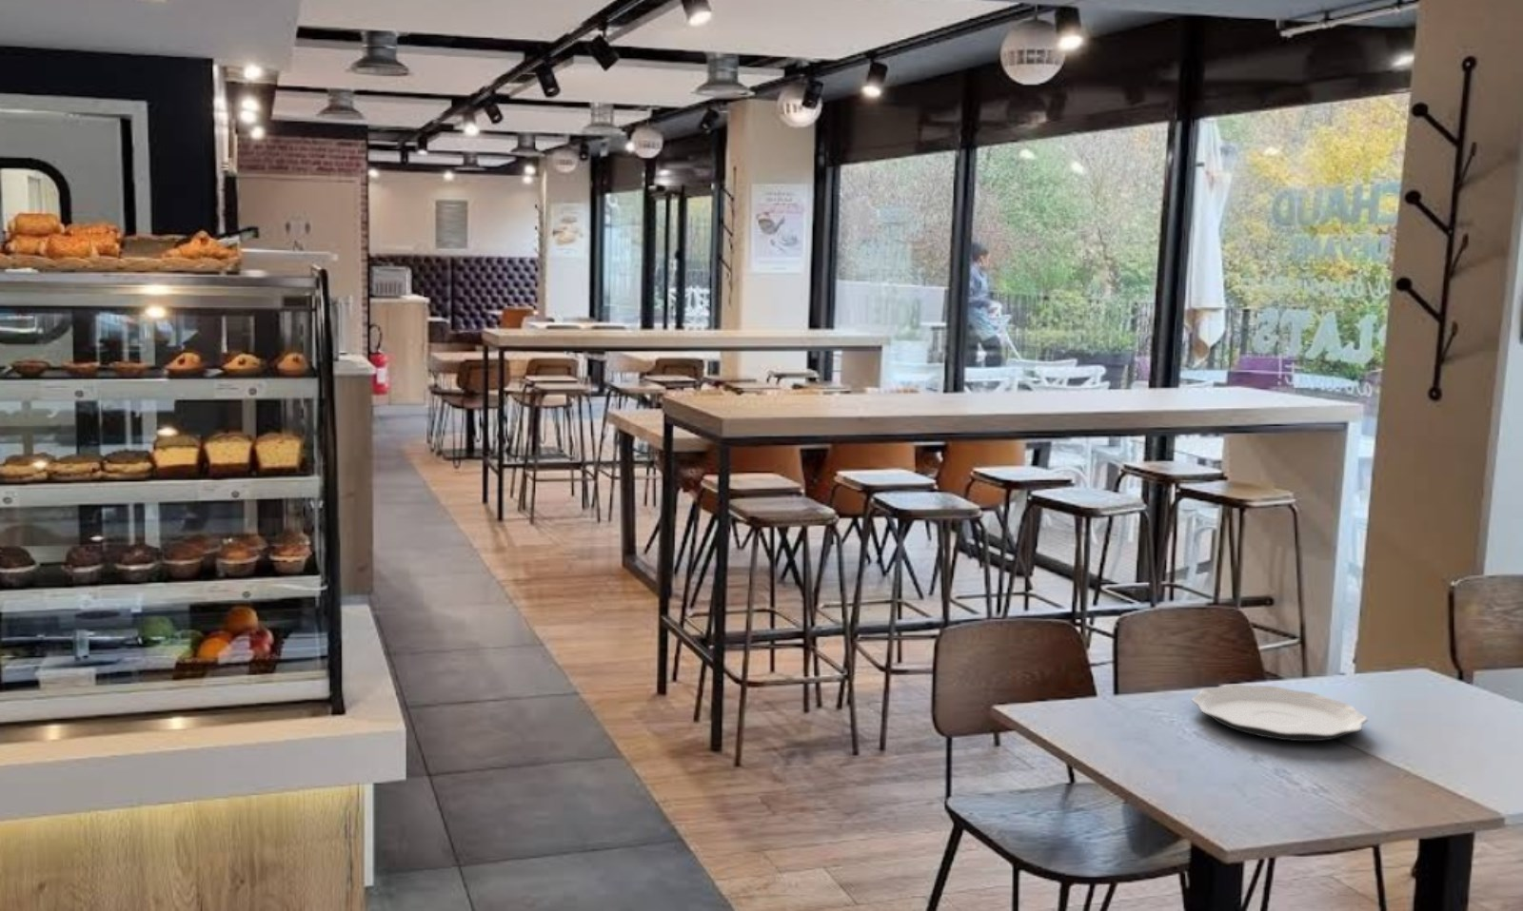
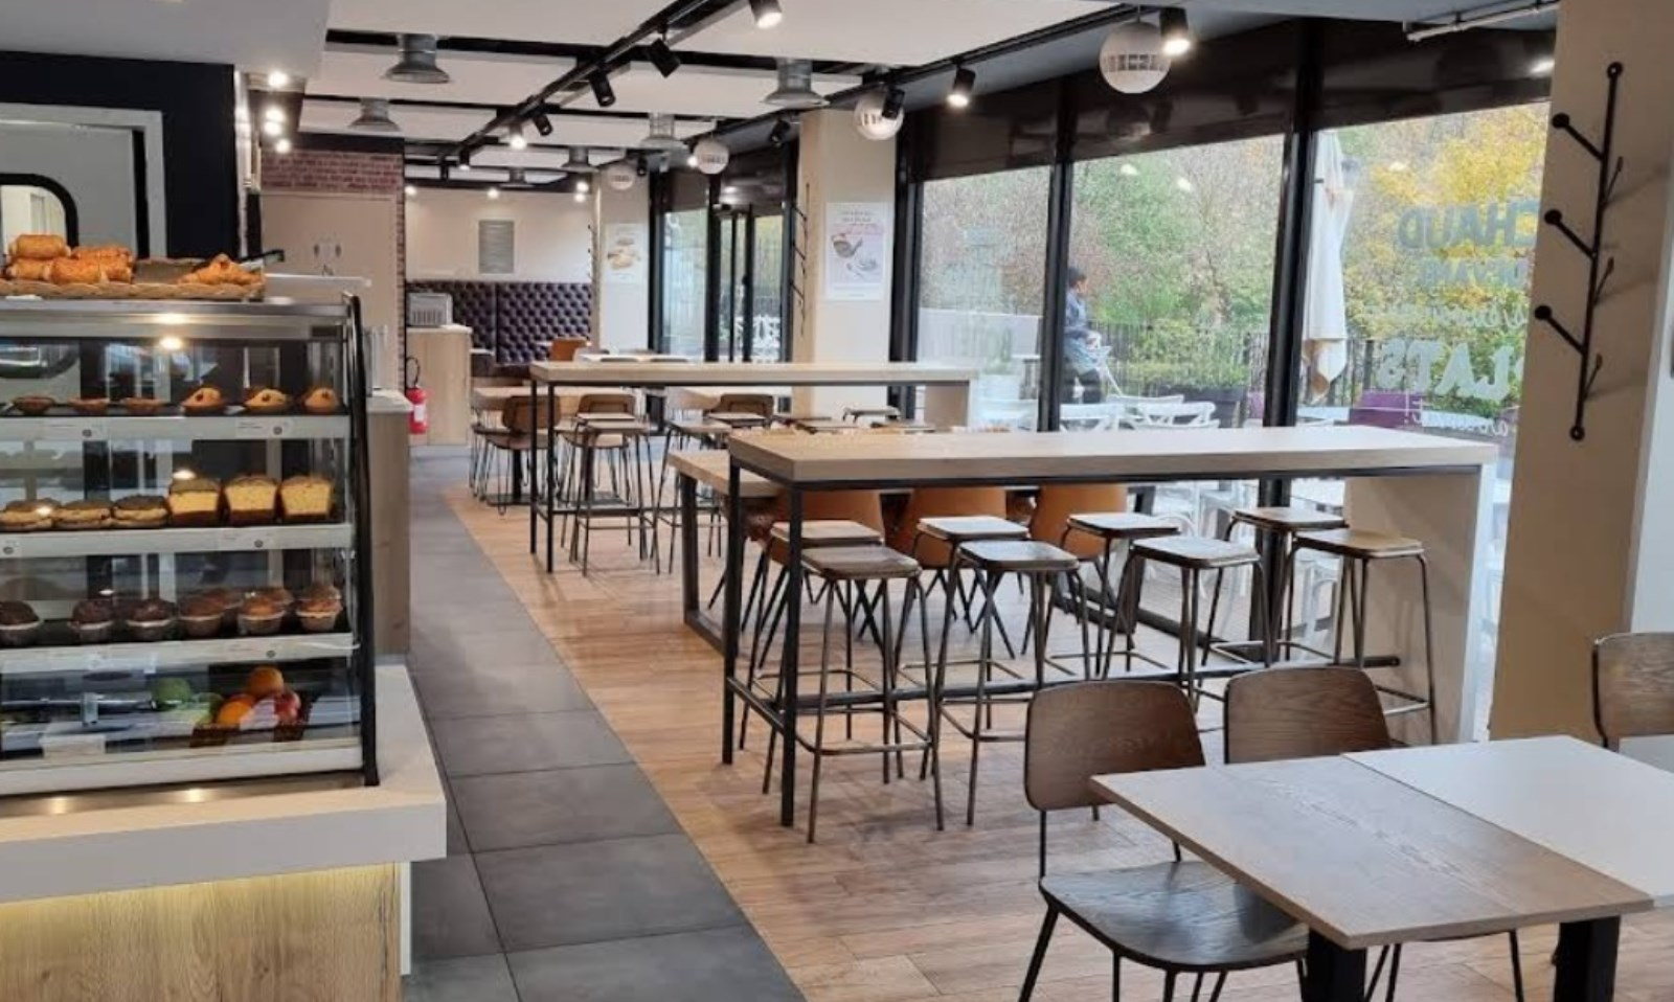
- plate (1278, 714)
